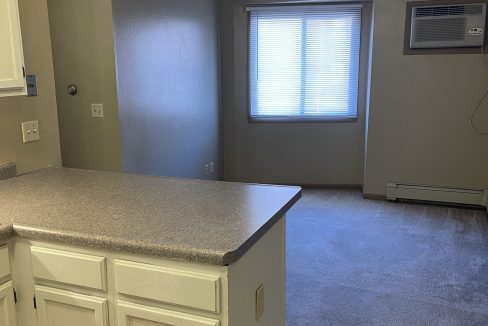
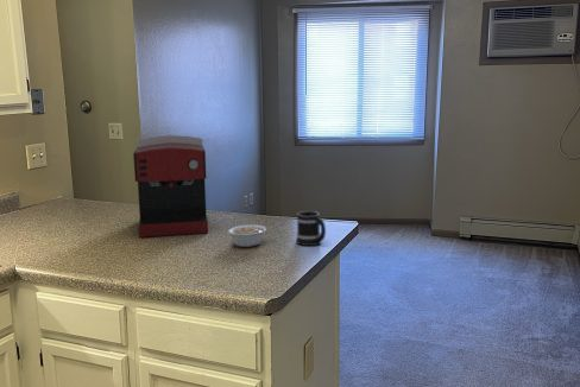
+ coffee maker (171, 183)
+ mug (311, 228)
+ legume (248, 234)
